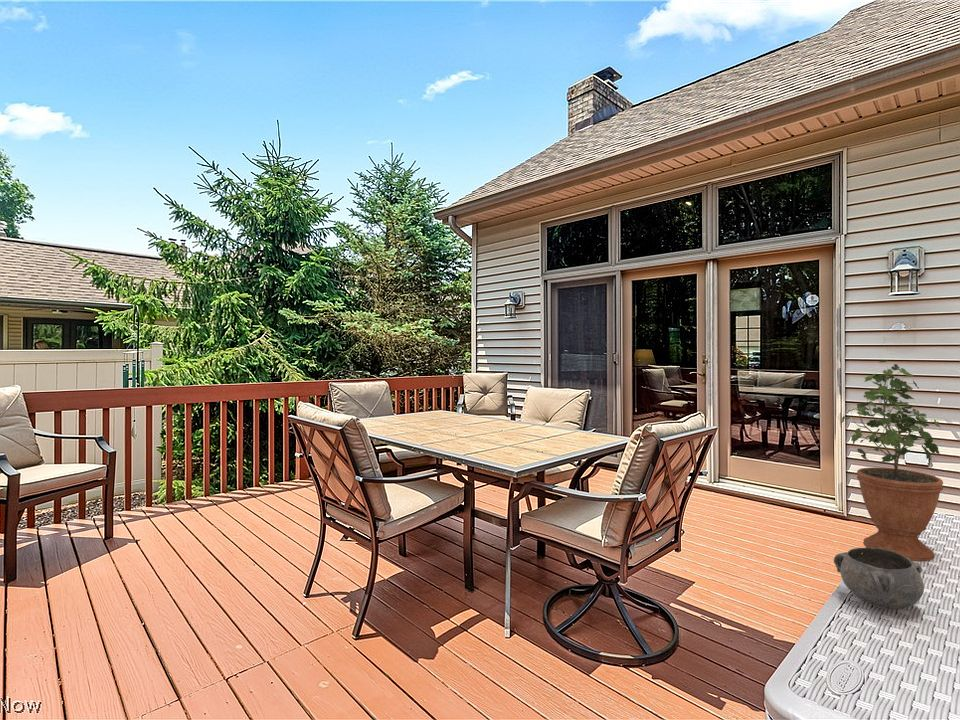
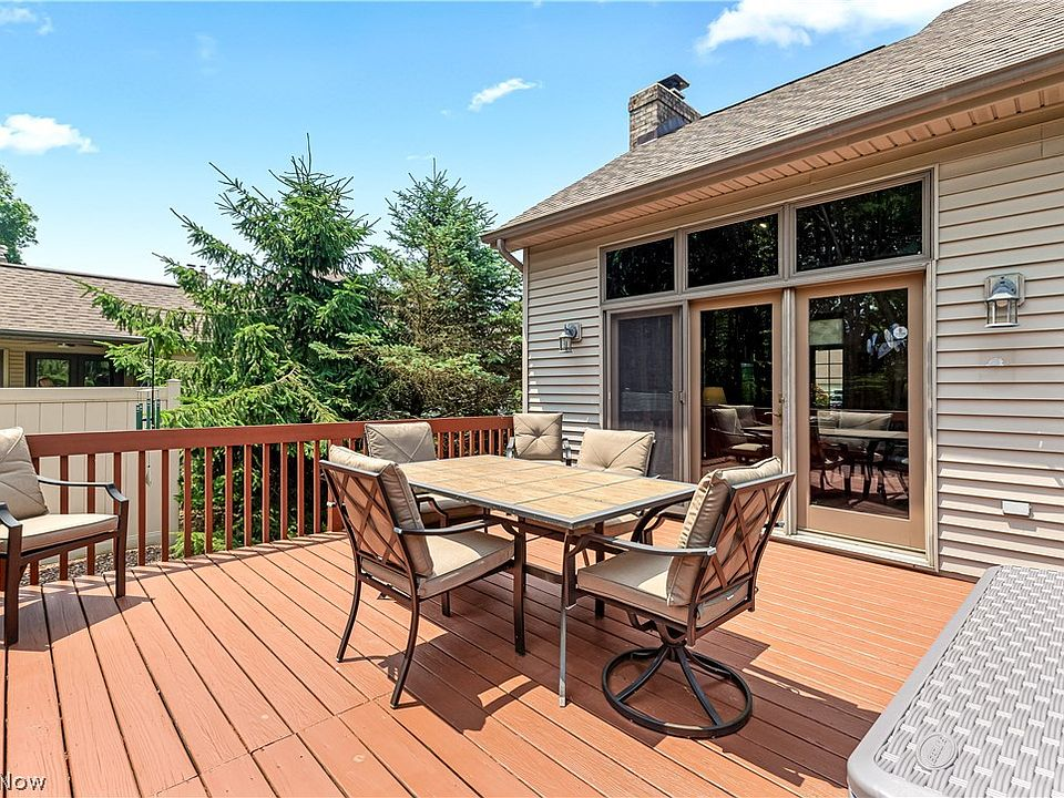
- decorative bowl (880, 577)
- potted plant (887, 454)
